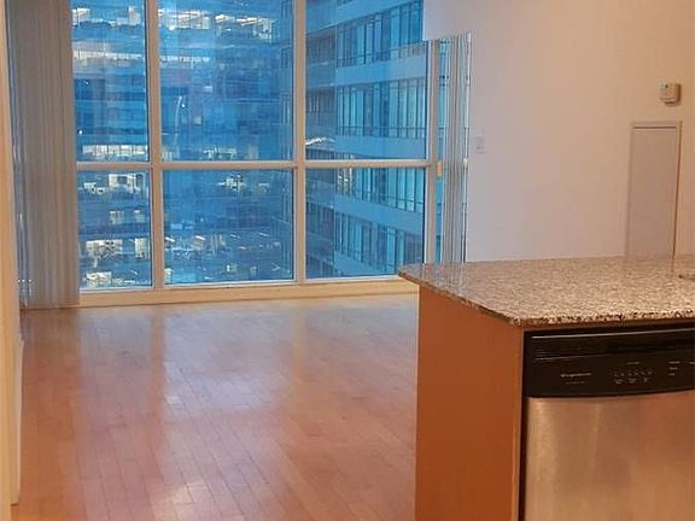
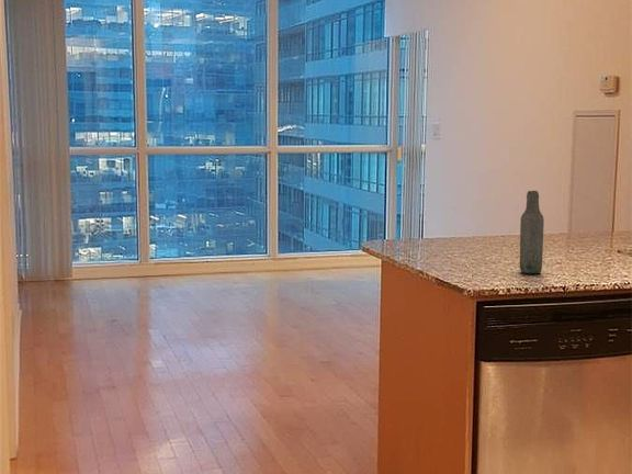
+ bottle (532, 232)
